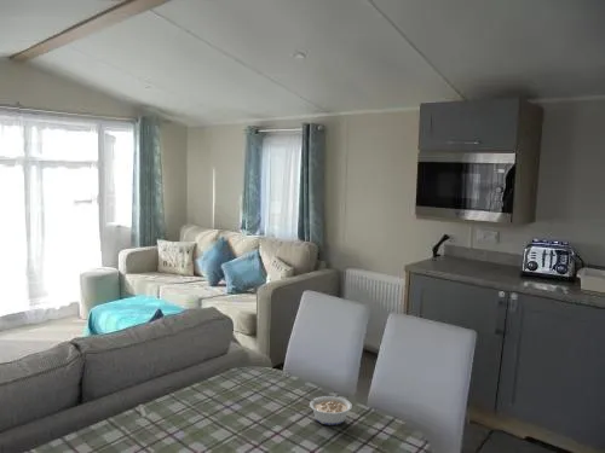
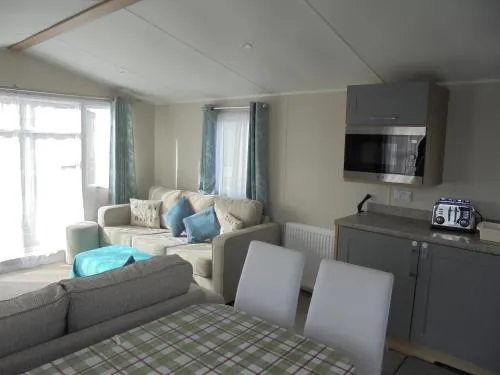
- legume (328, 410)
